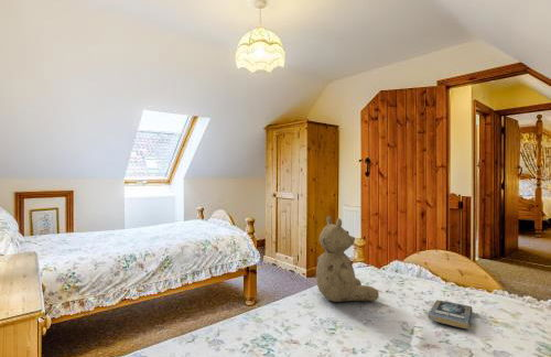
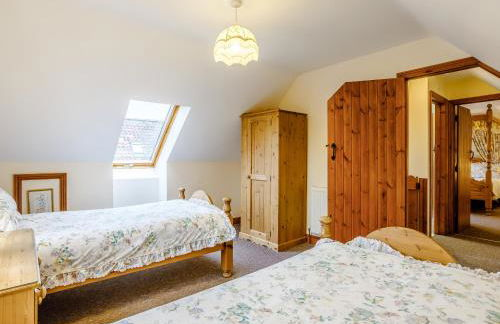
- teddy bear (345, 257)
- book (451, 313)
